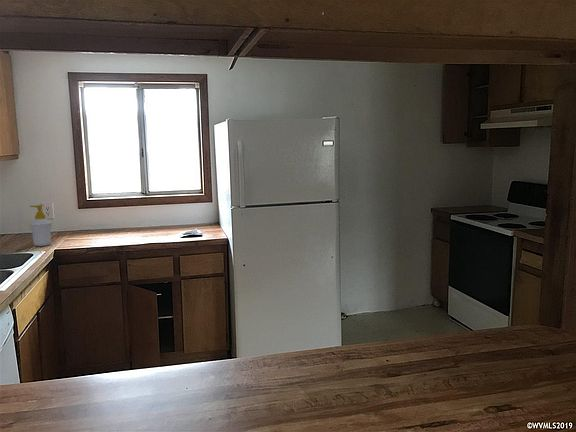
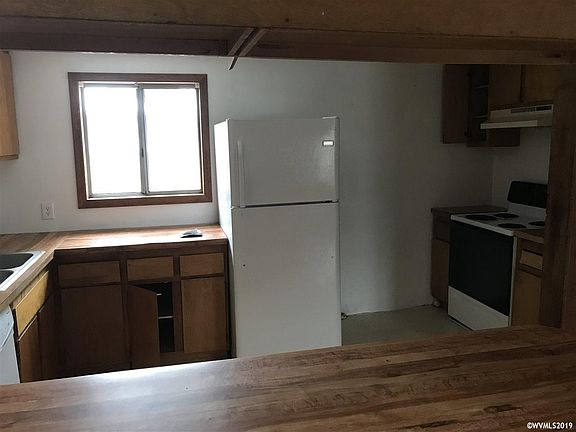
- soap bottle (40, 225)
